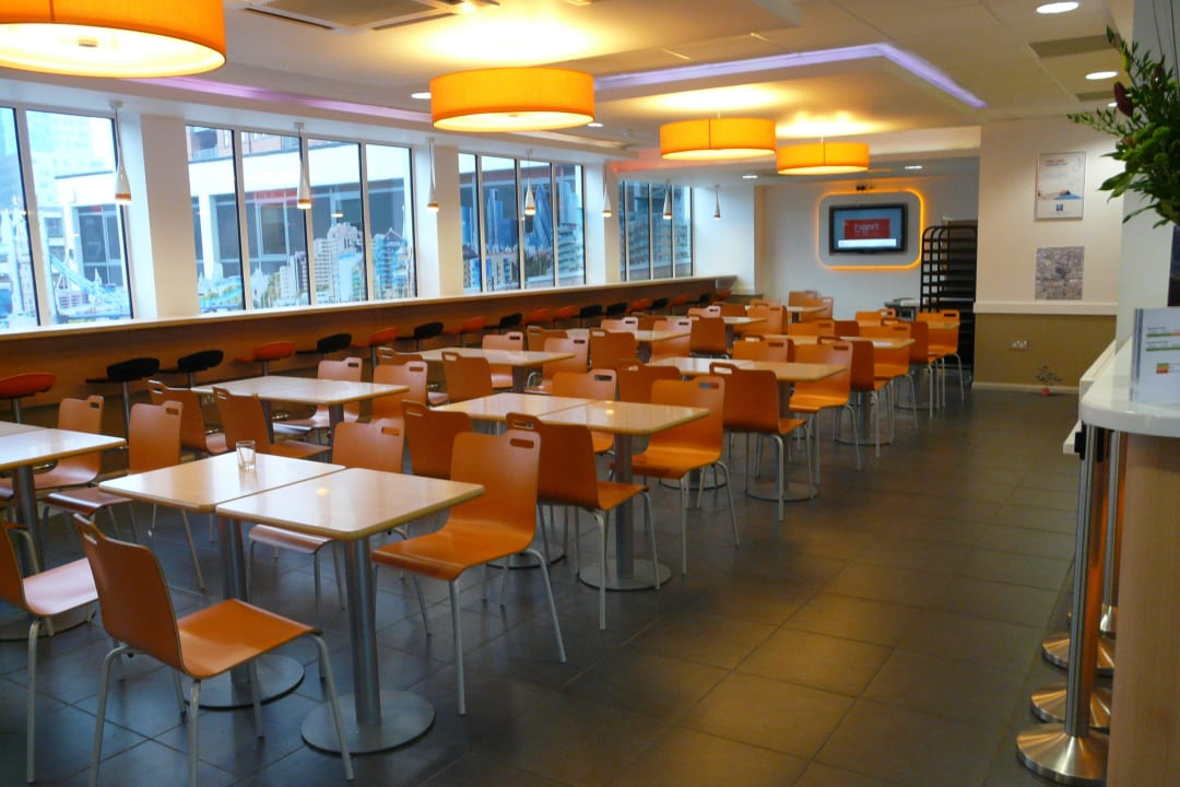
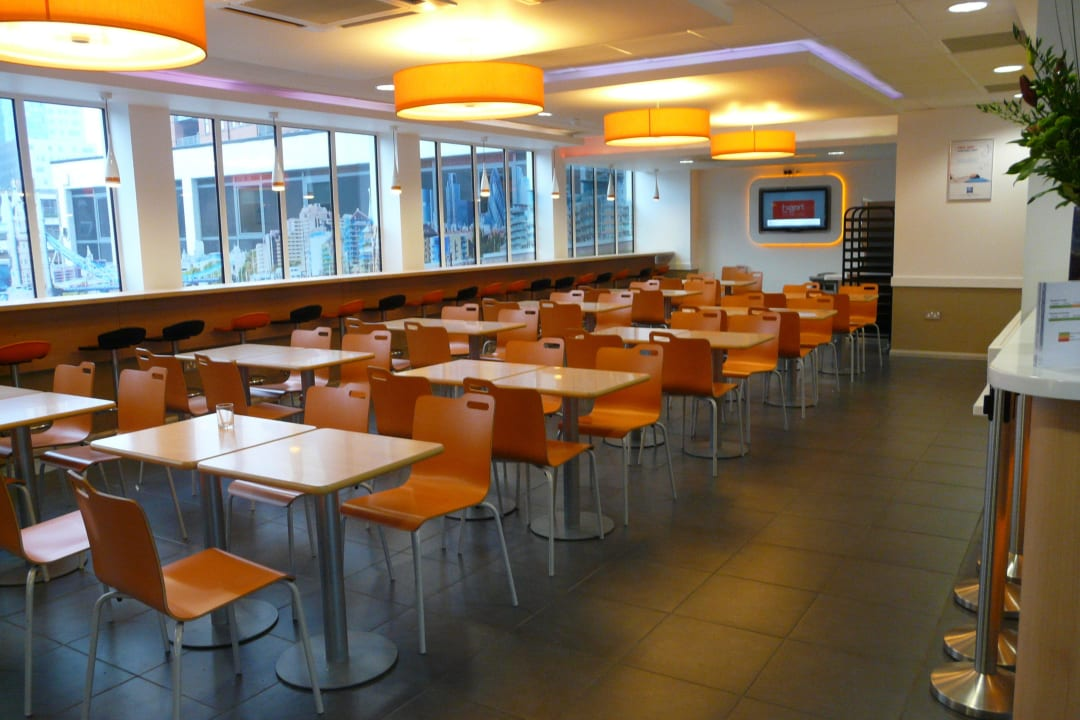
- potted plant (1049, 379)
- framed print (1059, 273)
